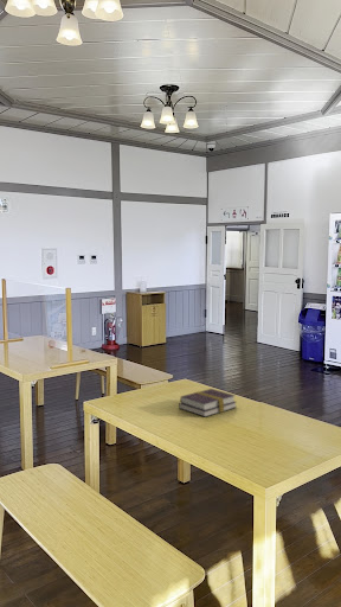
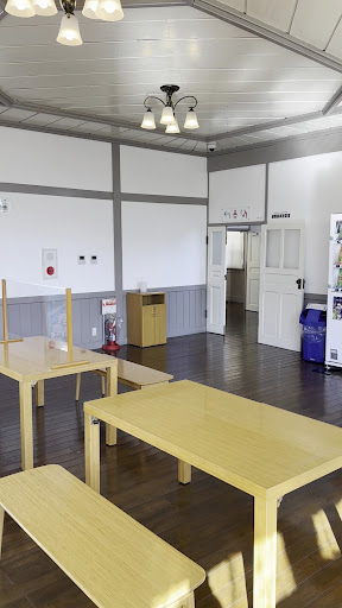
- book (207, 401)
